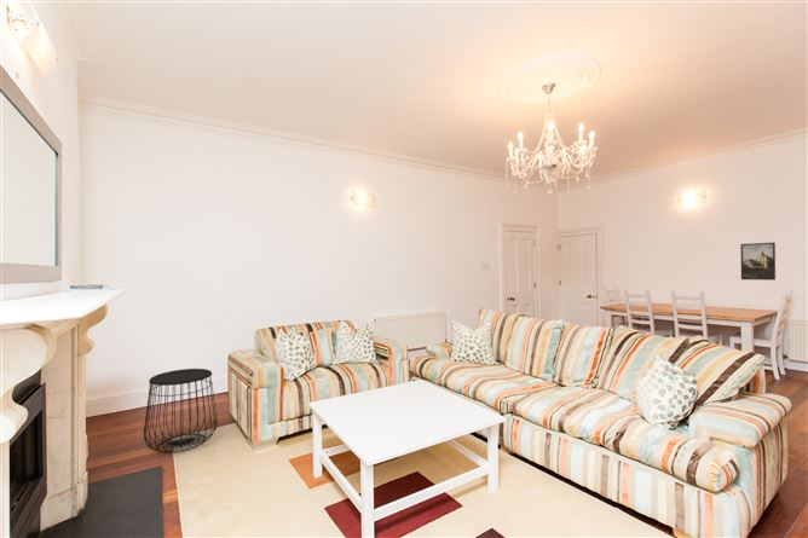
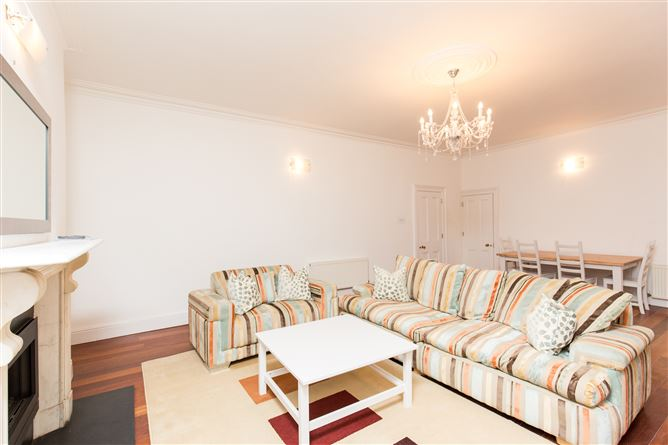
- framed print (757, 261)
- side table (180, 409)
